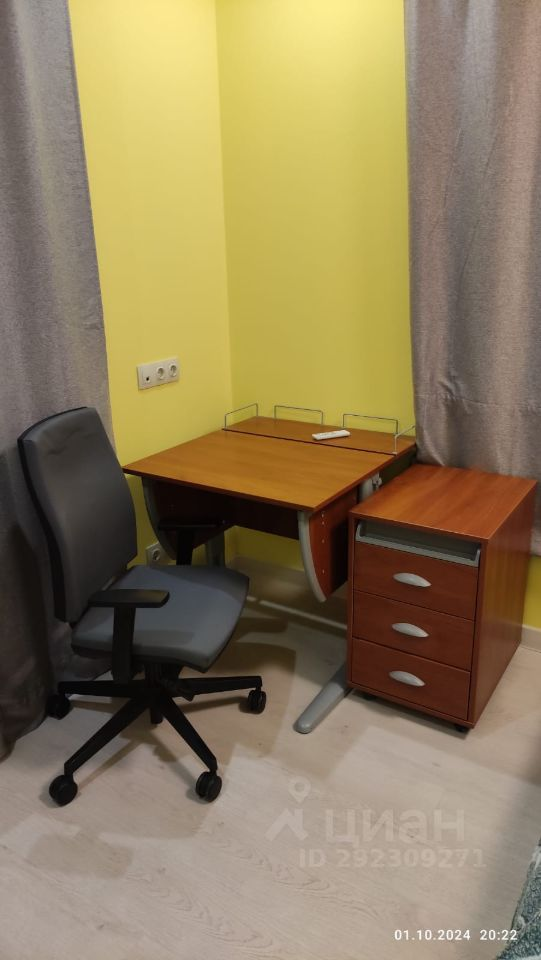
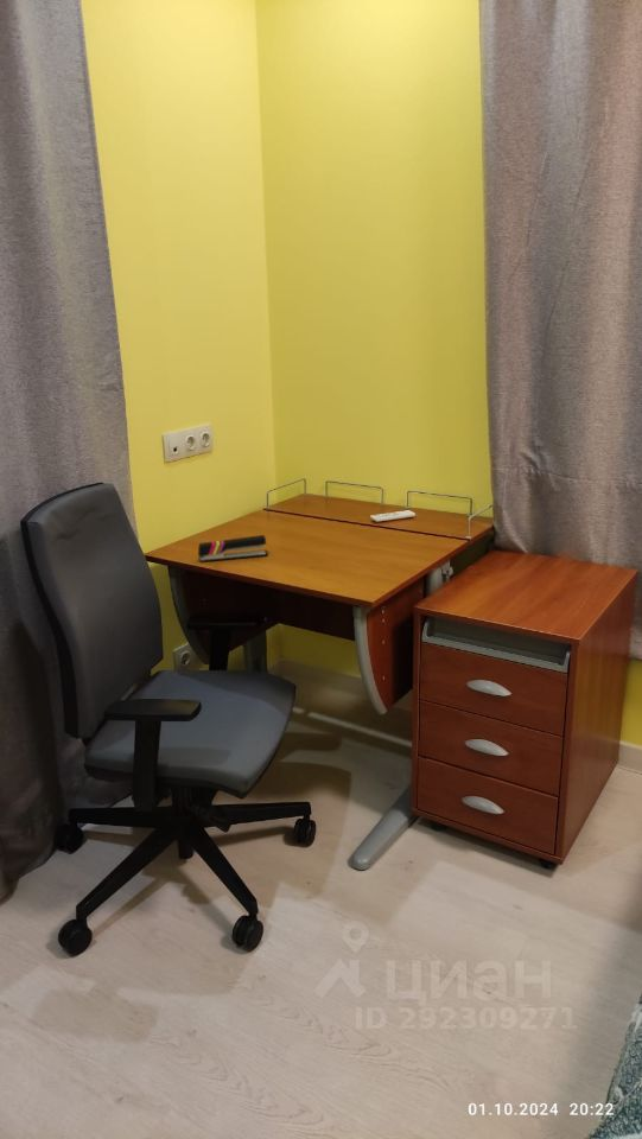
+ stapler (231, 548)
